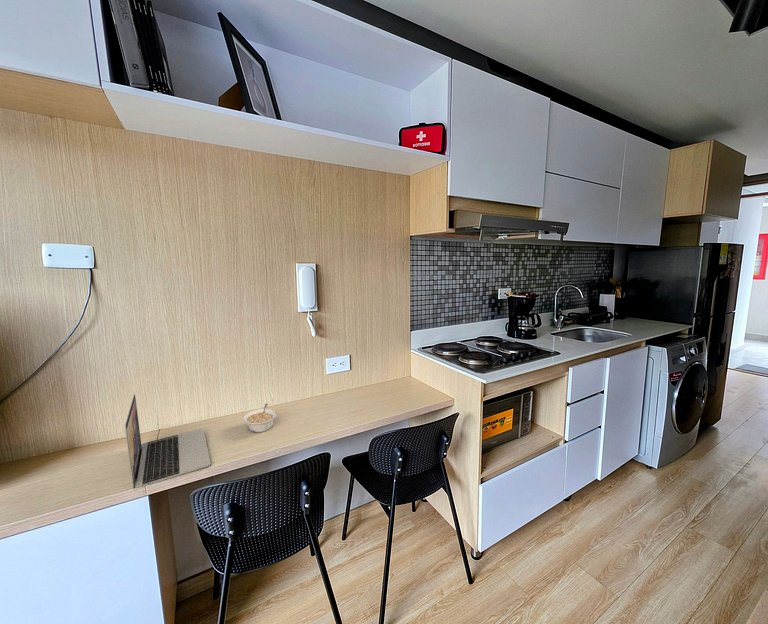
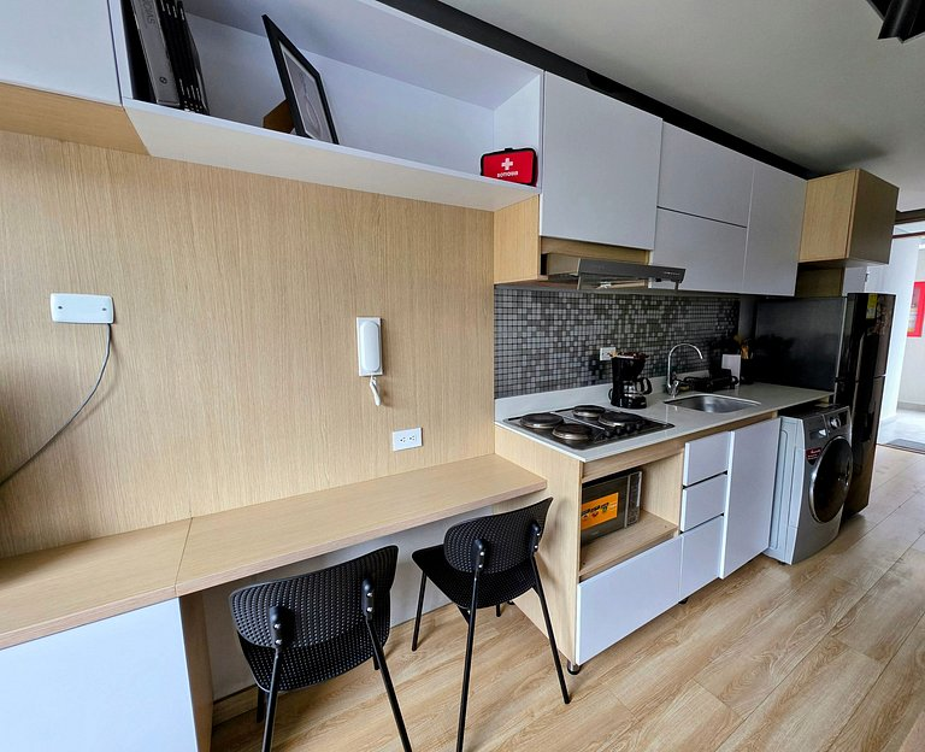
- laptop (171, 436)
- legume (259, 419)
